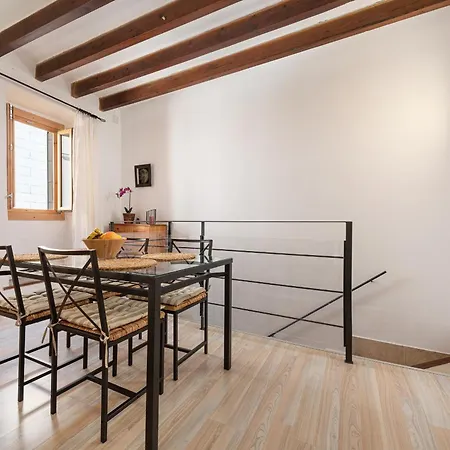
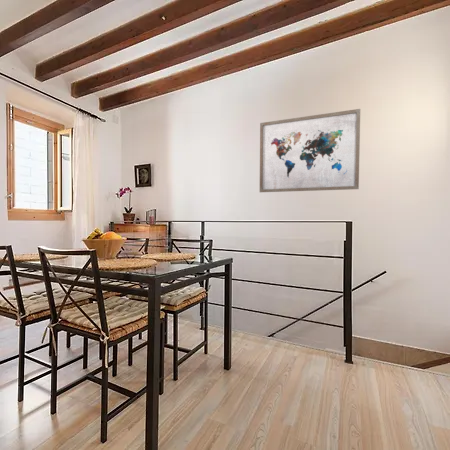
+ wall art (306, 153)
